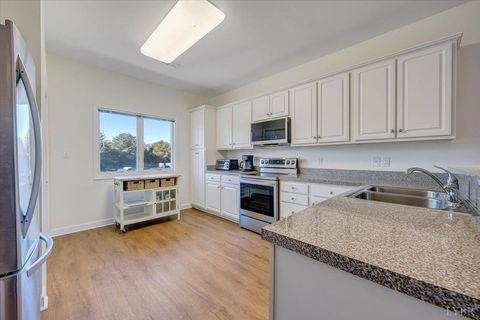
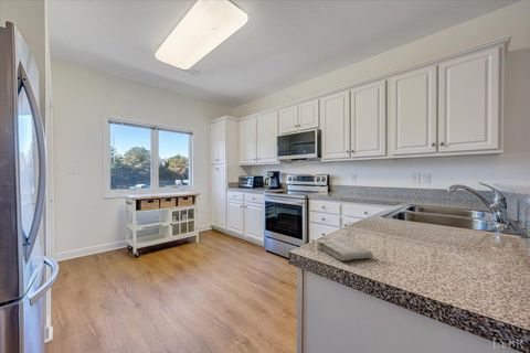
+ washcloth (341, 247)
